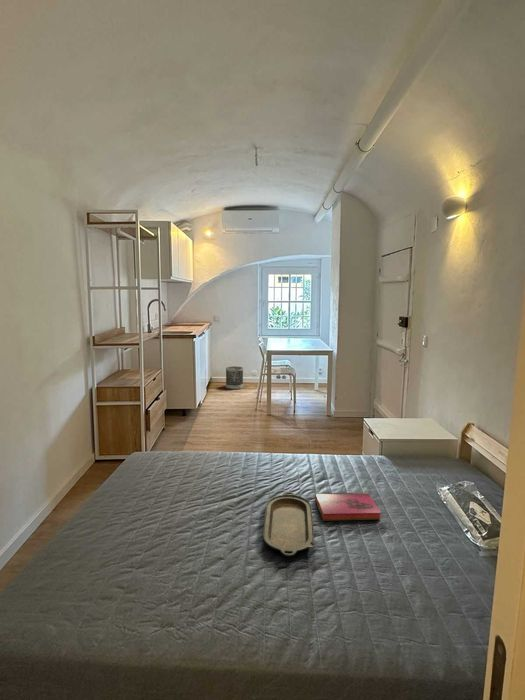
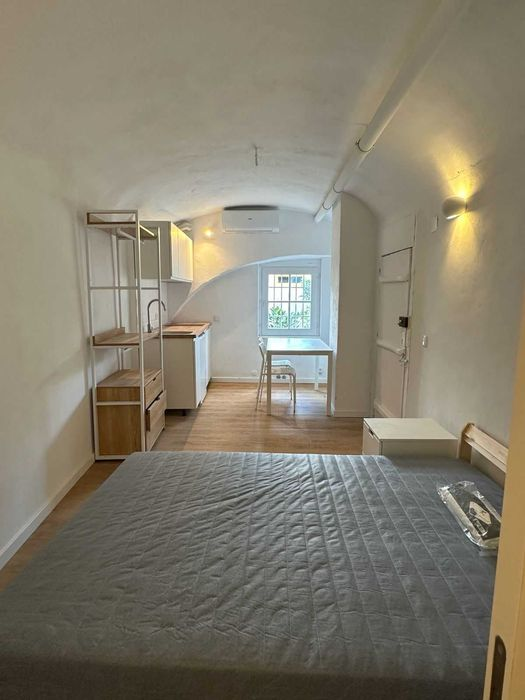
- wastebasket (234, 377)
- hardback book (346, 505)
- serving tray (288, 522)
